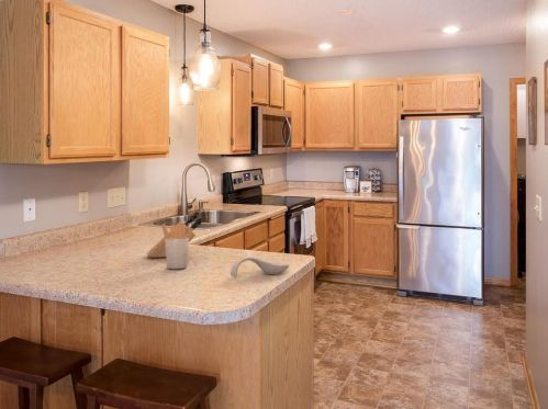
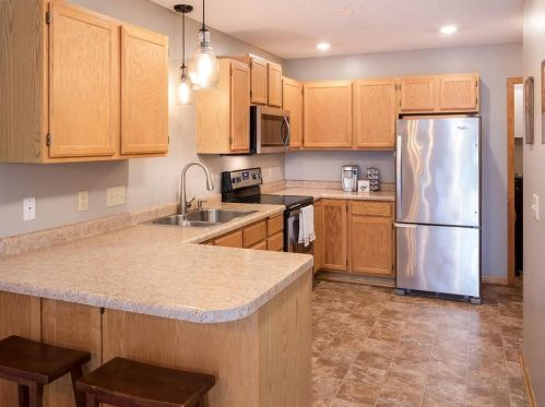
- knife block (170, 234)
- utensil holder (177, 245)
- spoon rest (260, 265)
